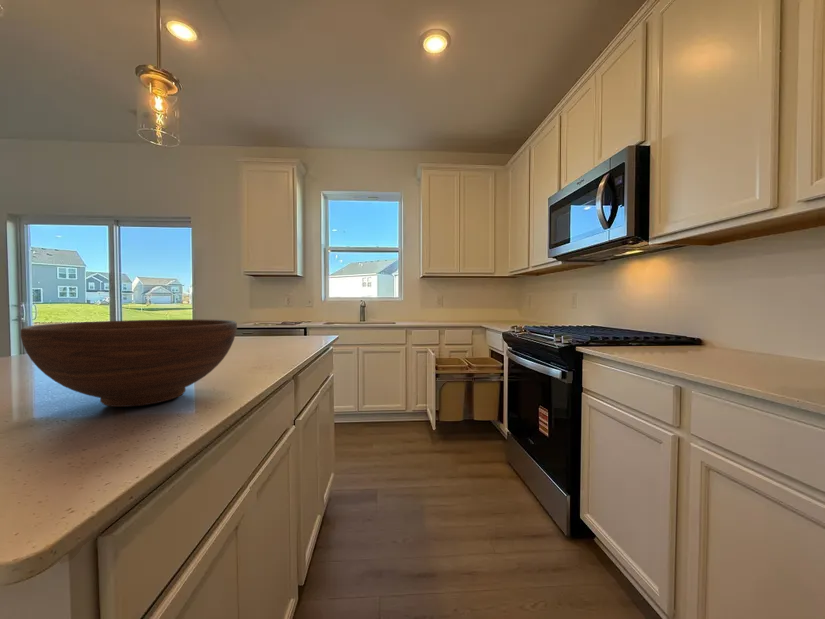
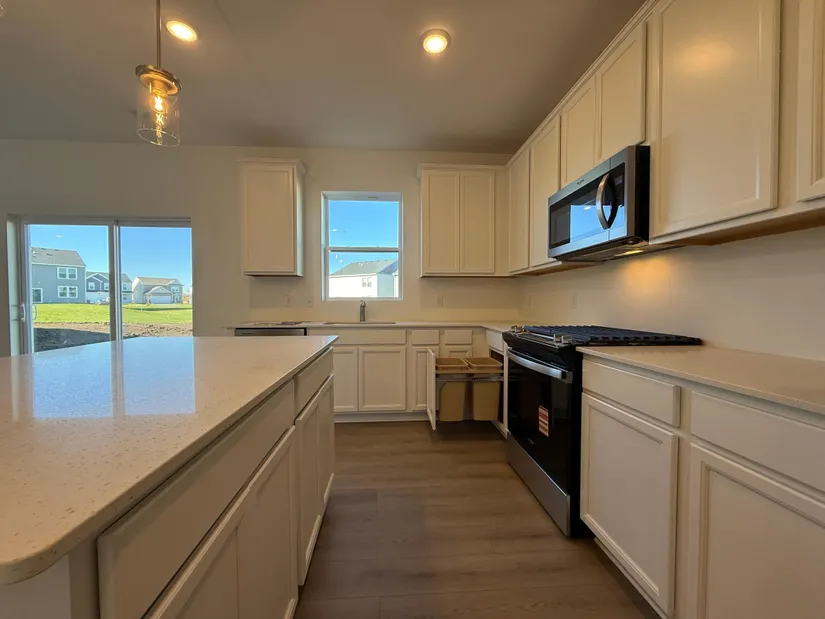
- fruit bowl (144, 361)
